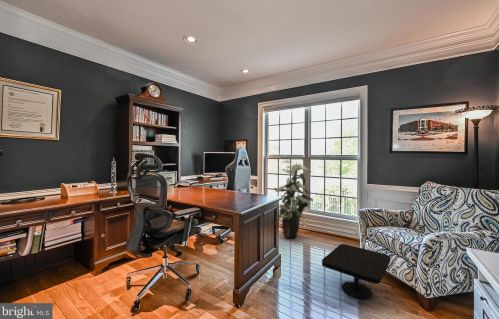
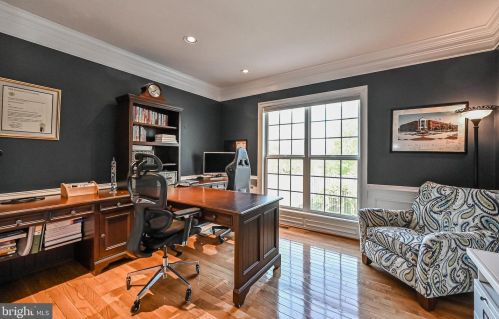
- side table (356, 274)
- indoor plant (291, 198)
